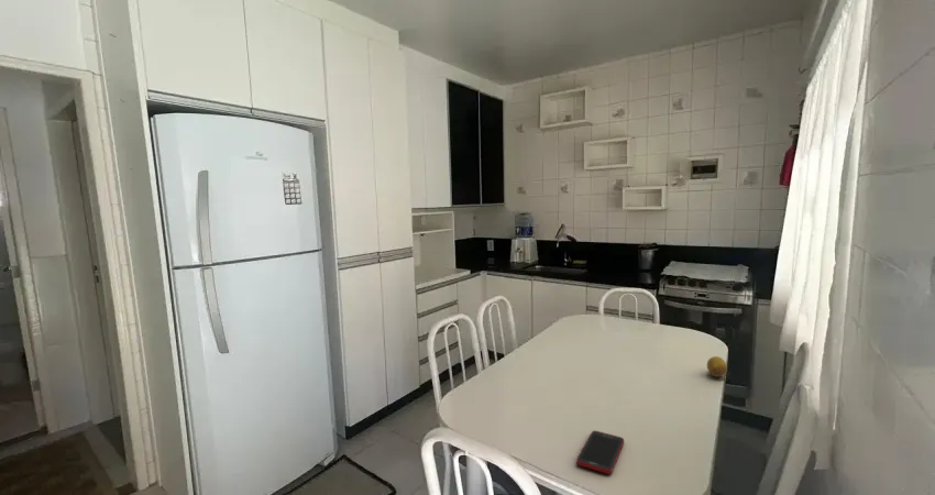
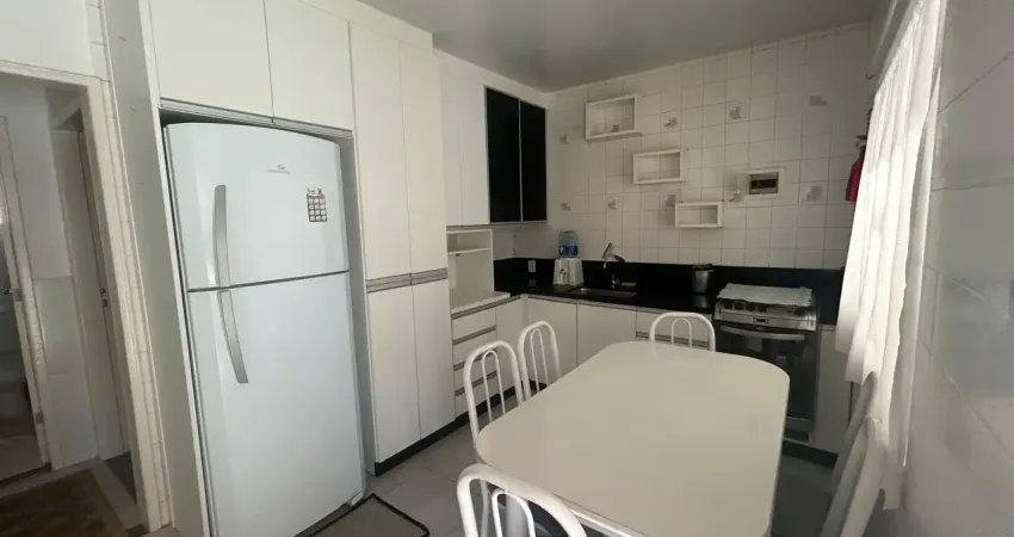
- cell phone (601, 450)
- fruit (716, 366)
